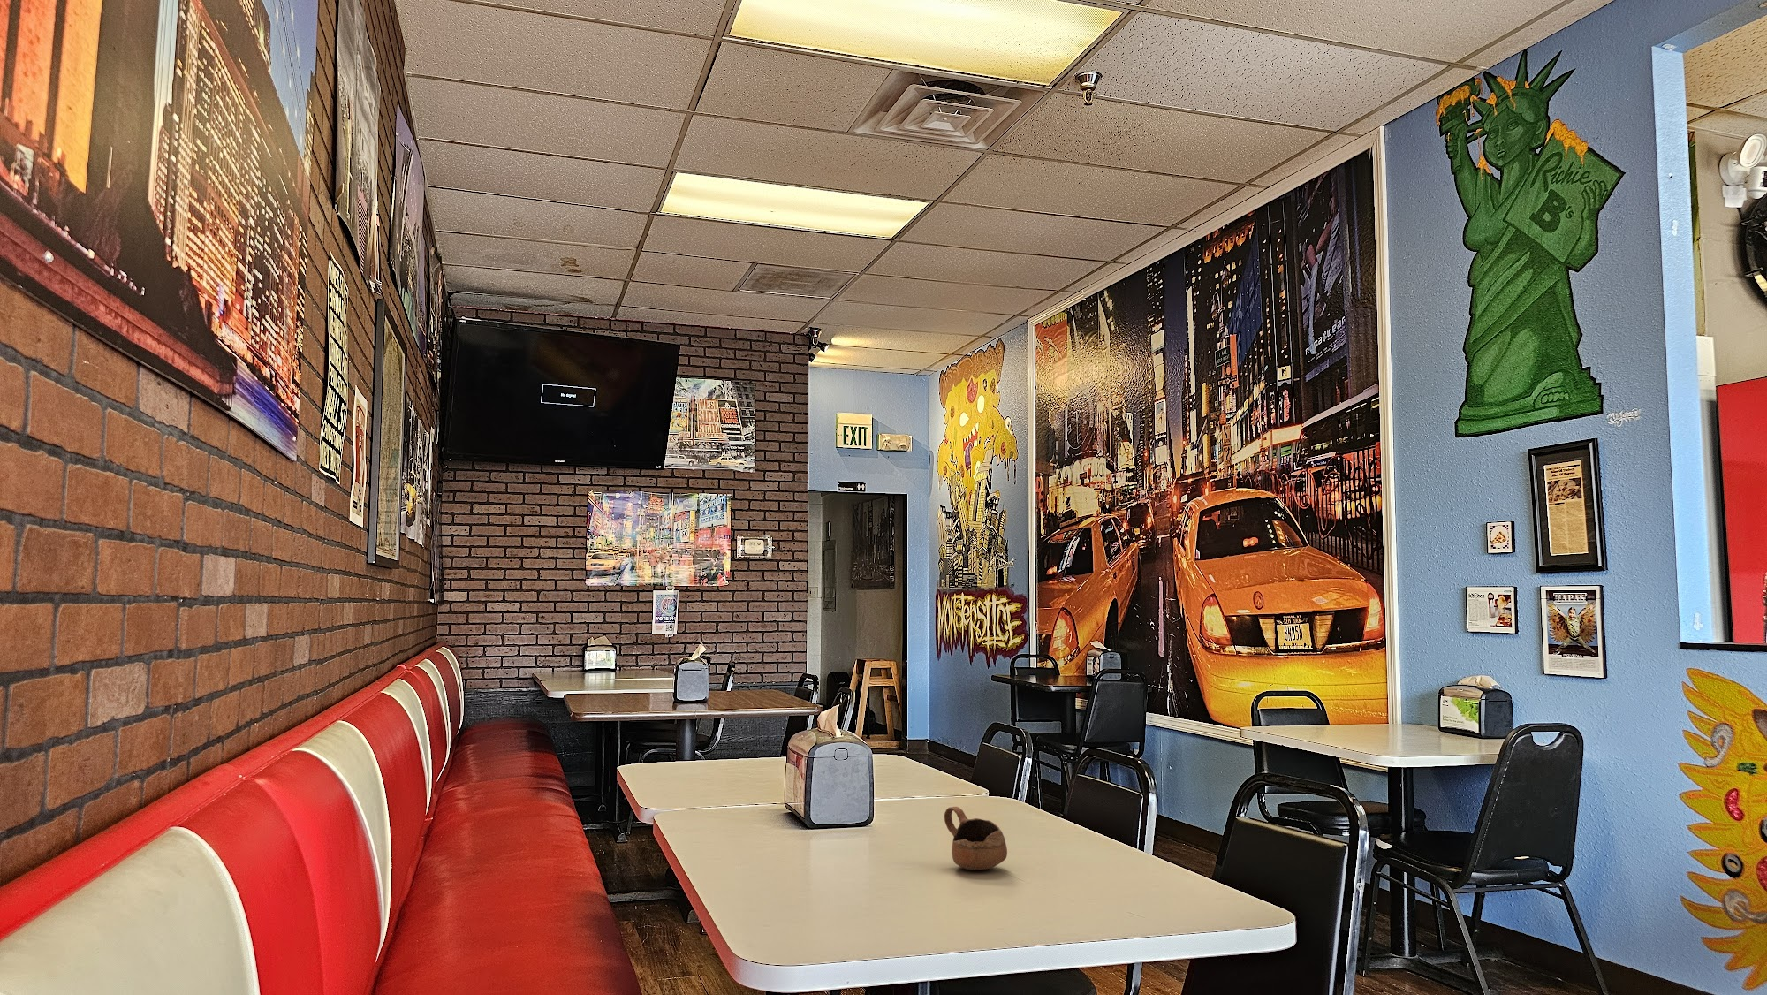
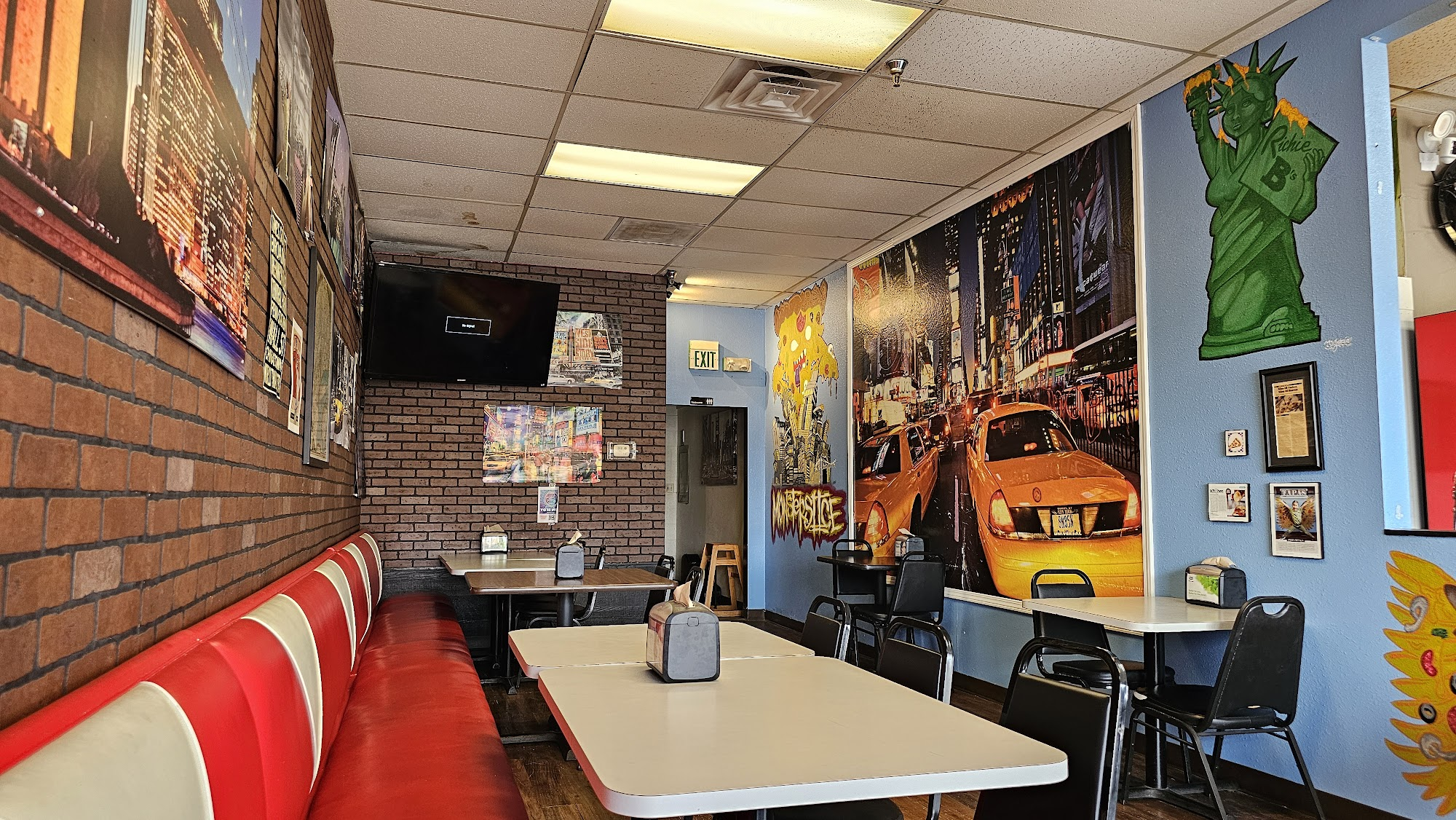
- cup (976, 837)
